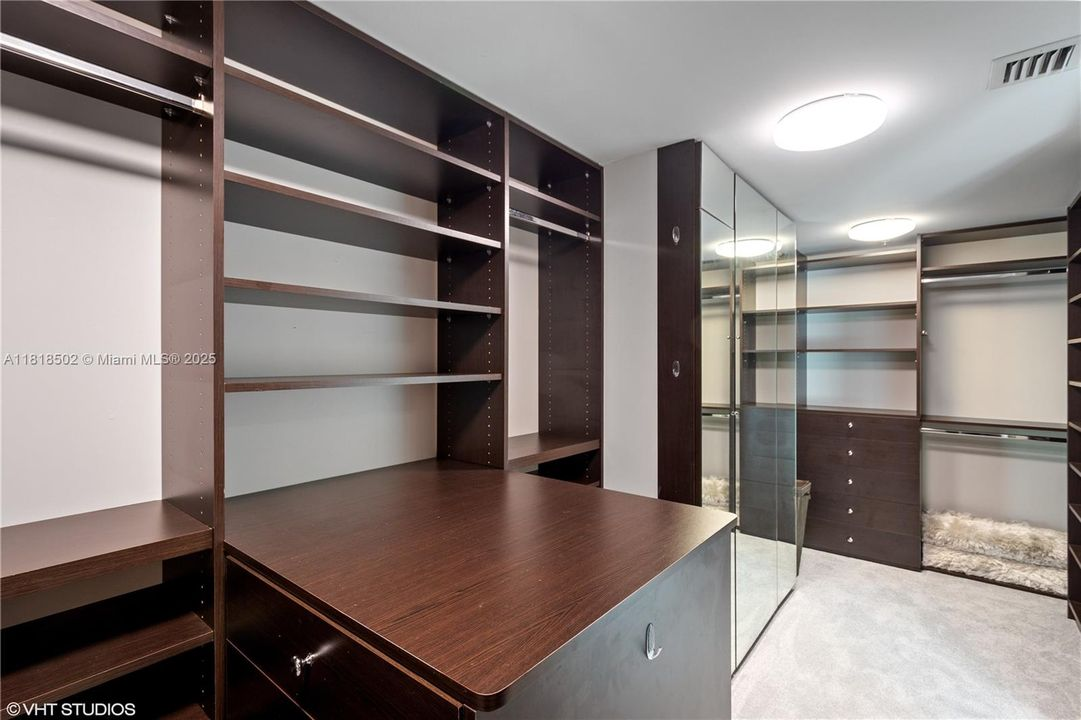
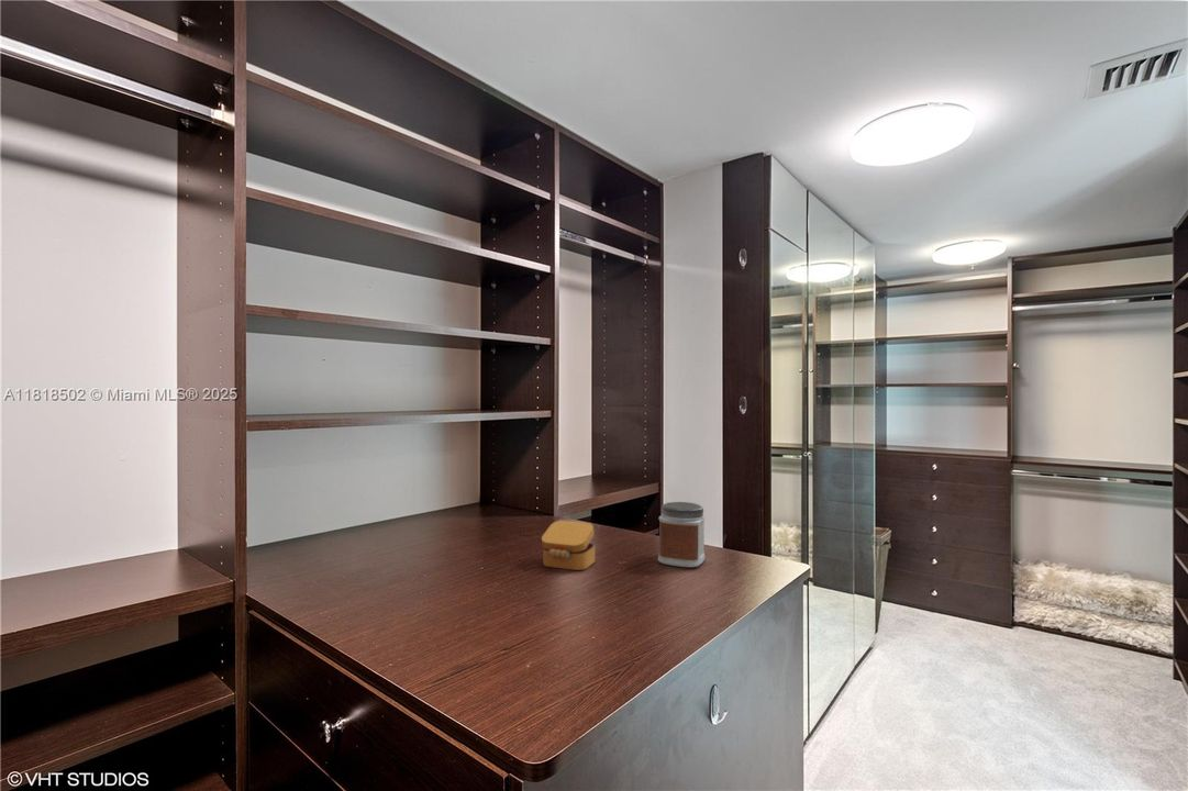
+ jewelry box (567, 544)
+ jar (681, 532)
